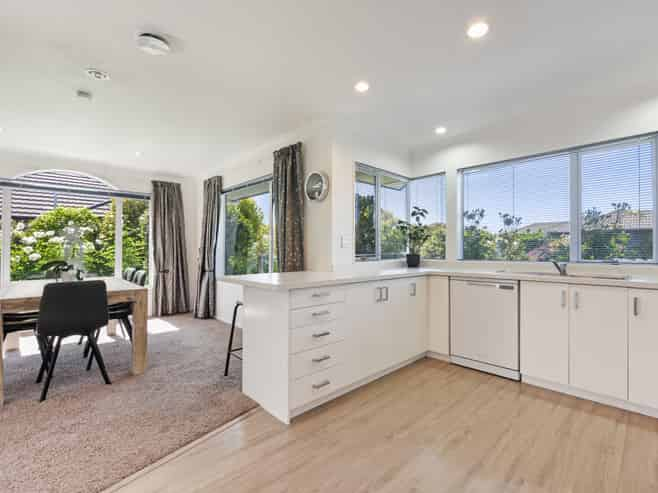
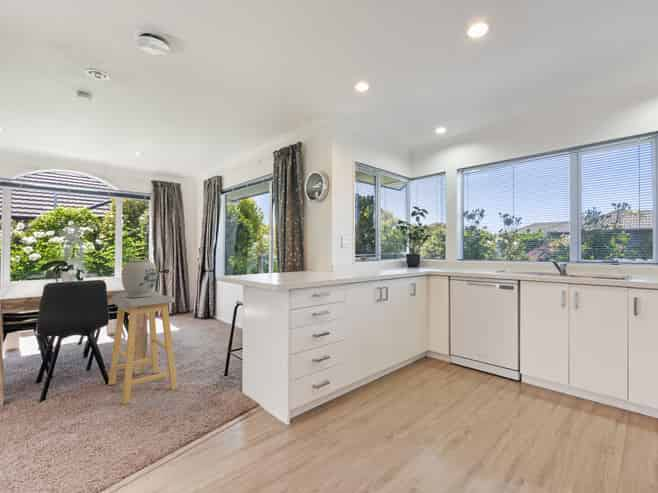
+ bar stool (150, 340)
+ vase (139, 276)
